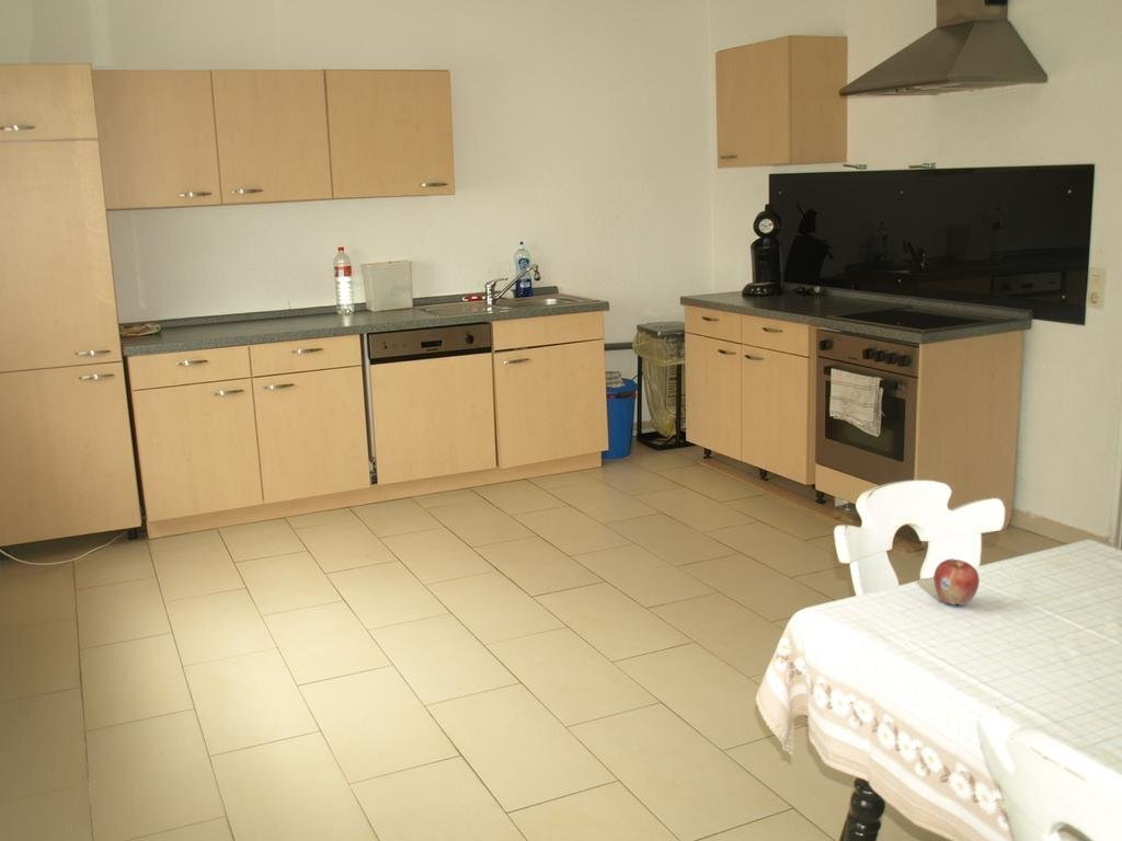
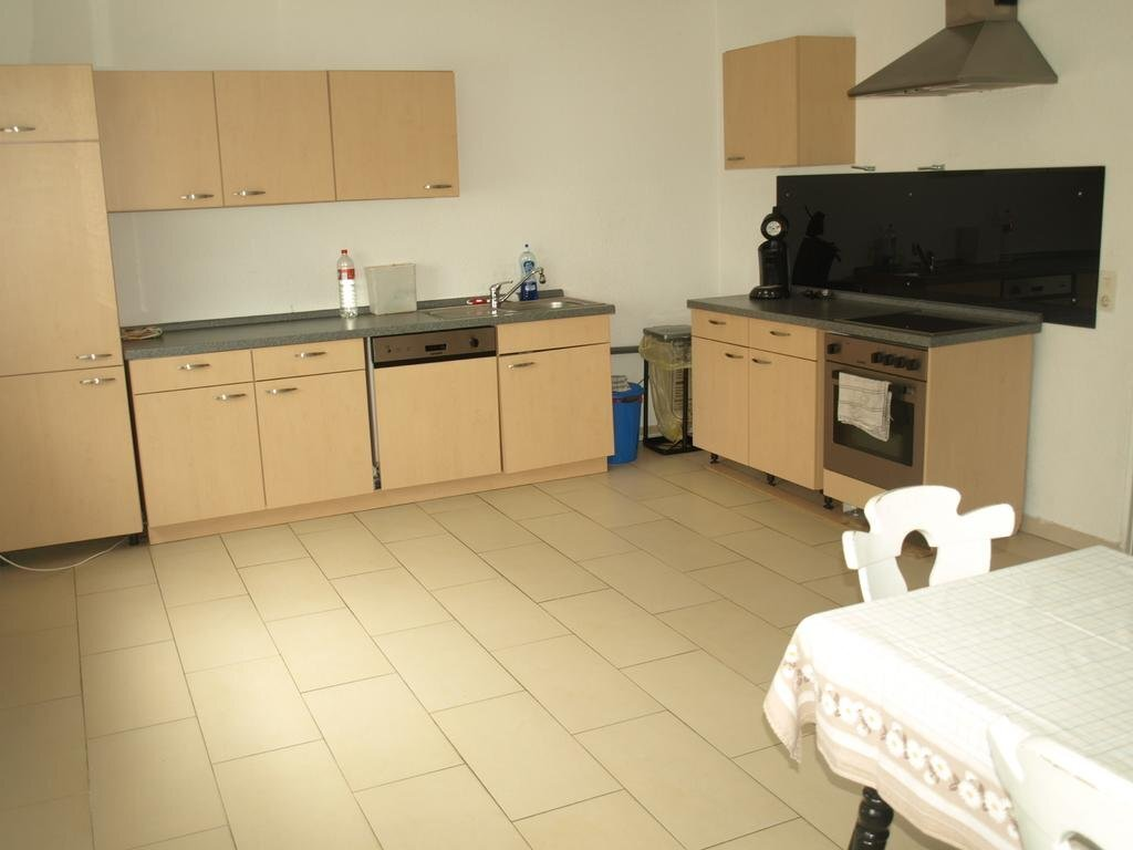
- fruit (957, 579)
